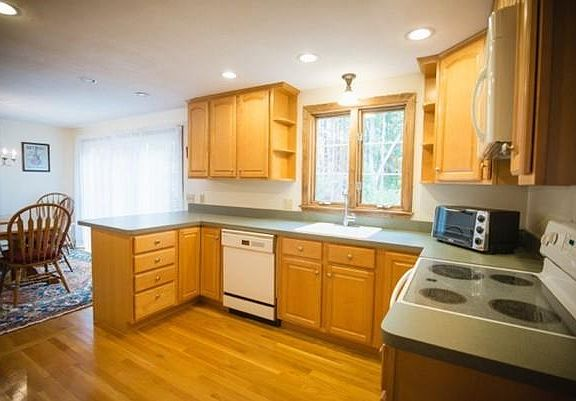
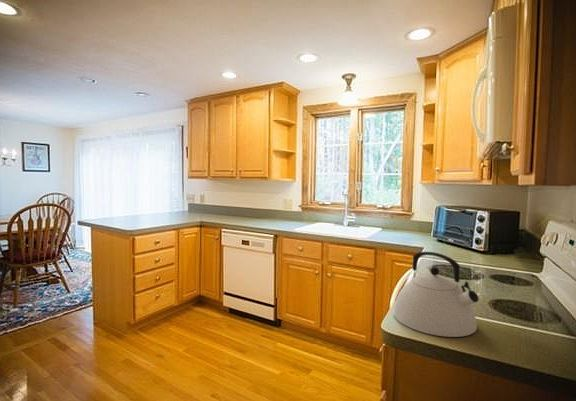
+ kettle (435, 286)
